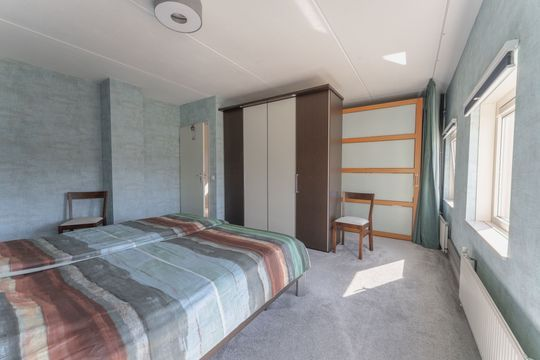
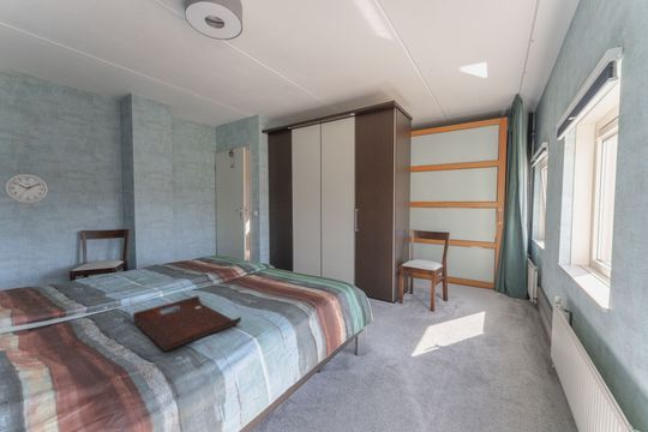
+ serving tray (186, 318)
+ wall clock (26, 188)
